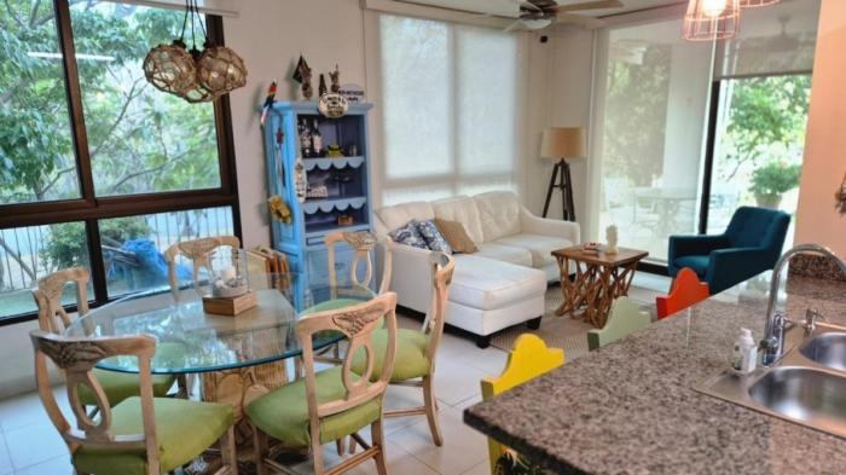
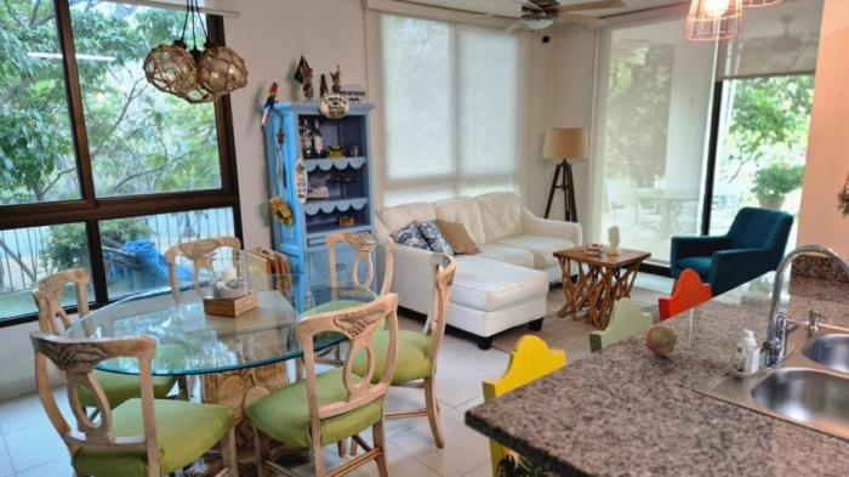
+ fruit (660, 340)
